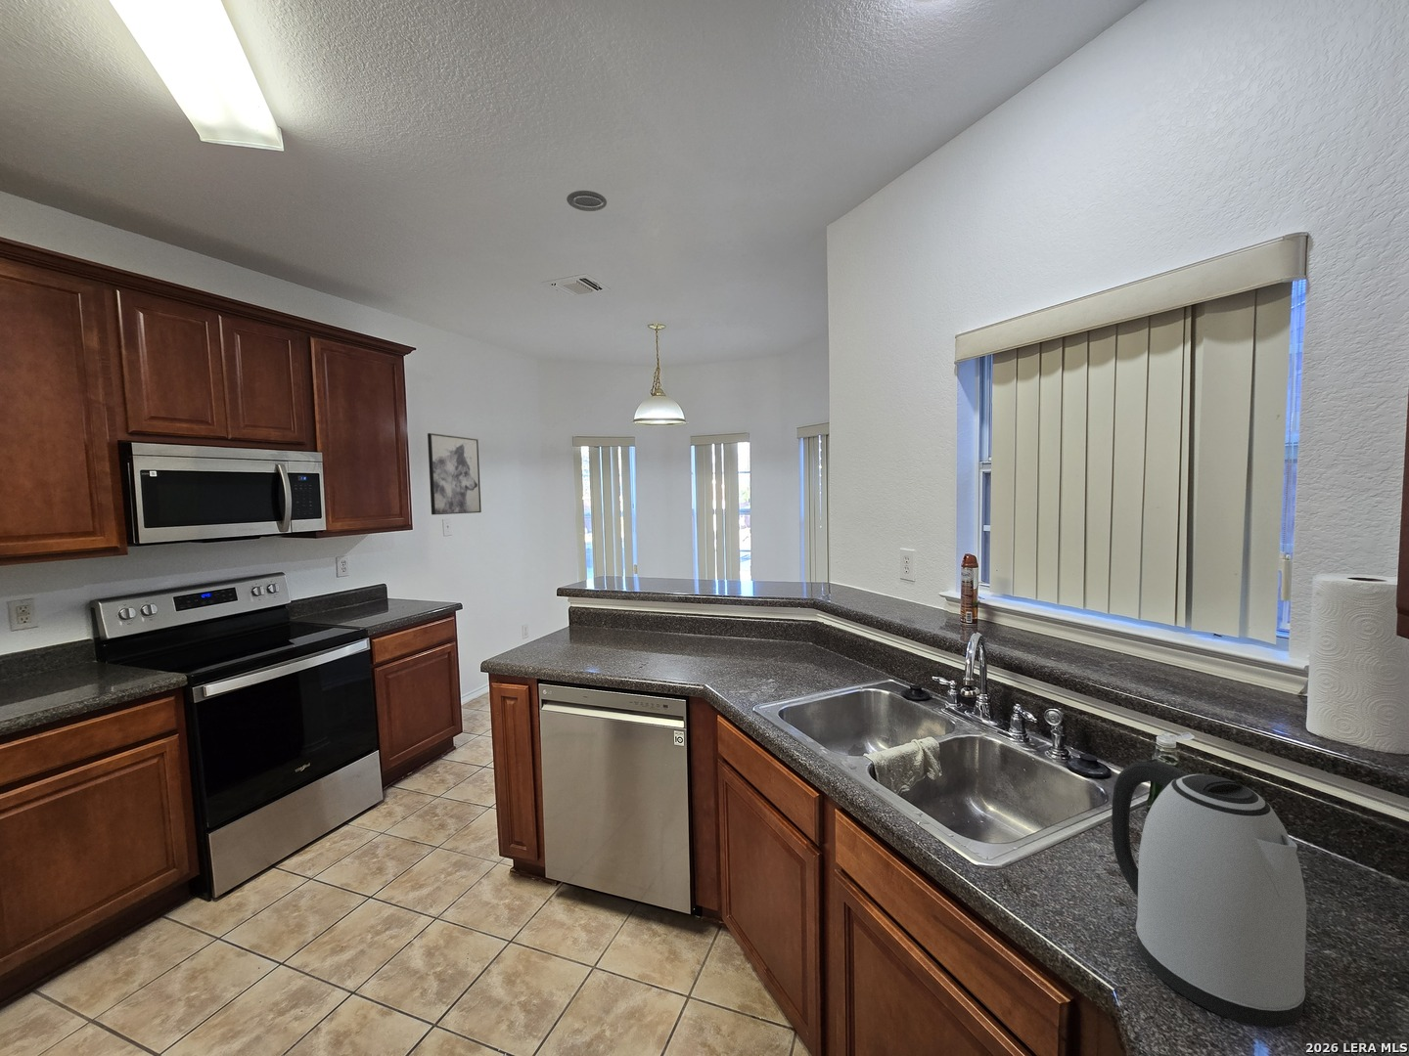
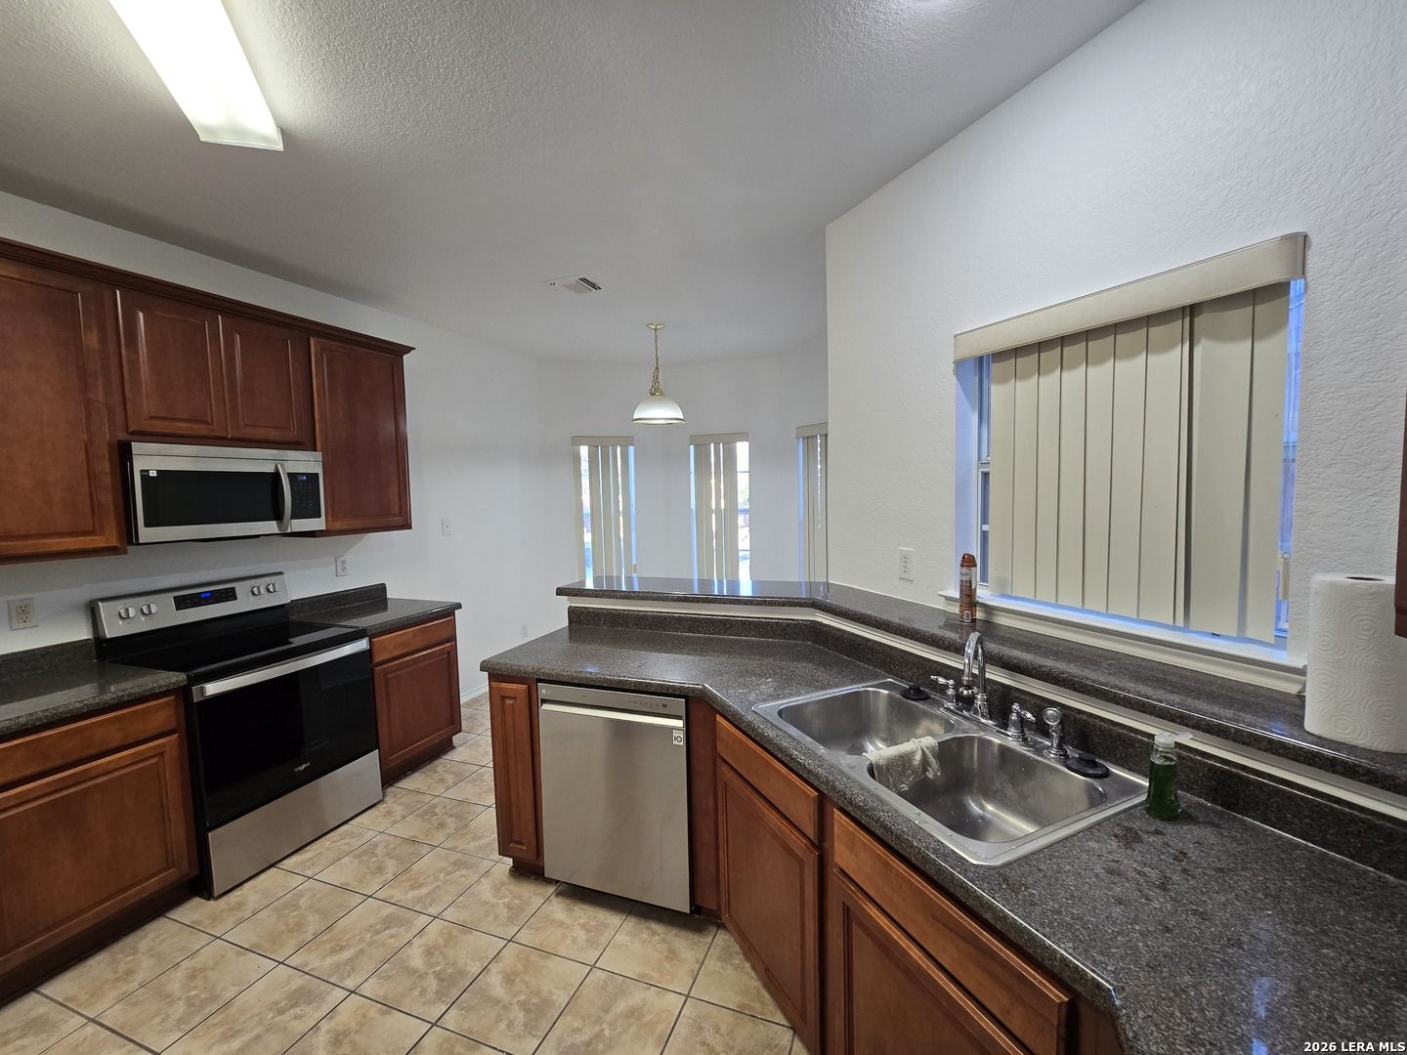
- recessed light (586, 199)
- wall art (455, 475)
- kettle (1192, 861)
